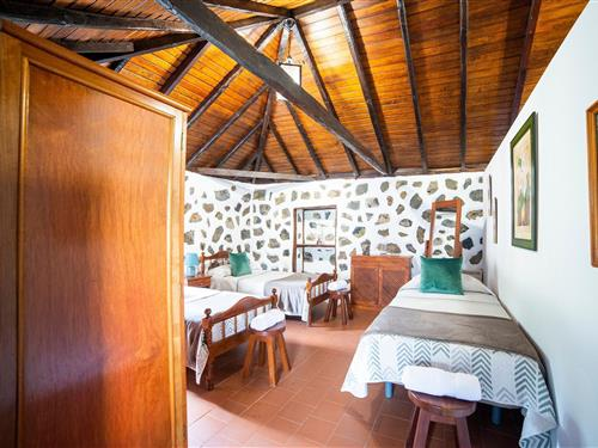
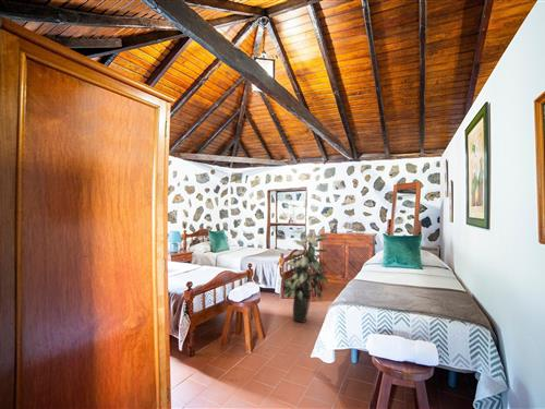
+ indoor plant (304, 275)
